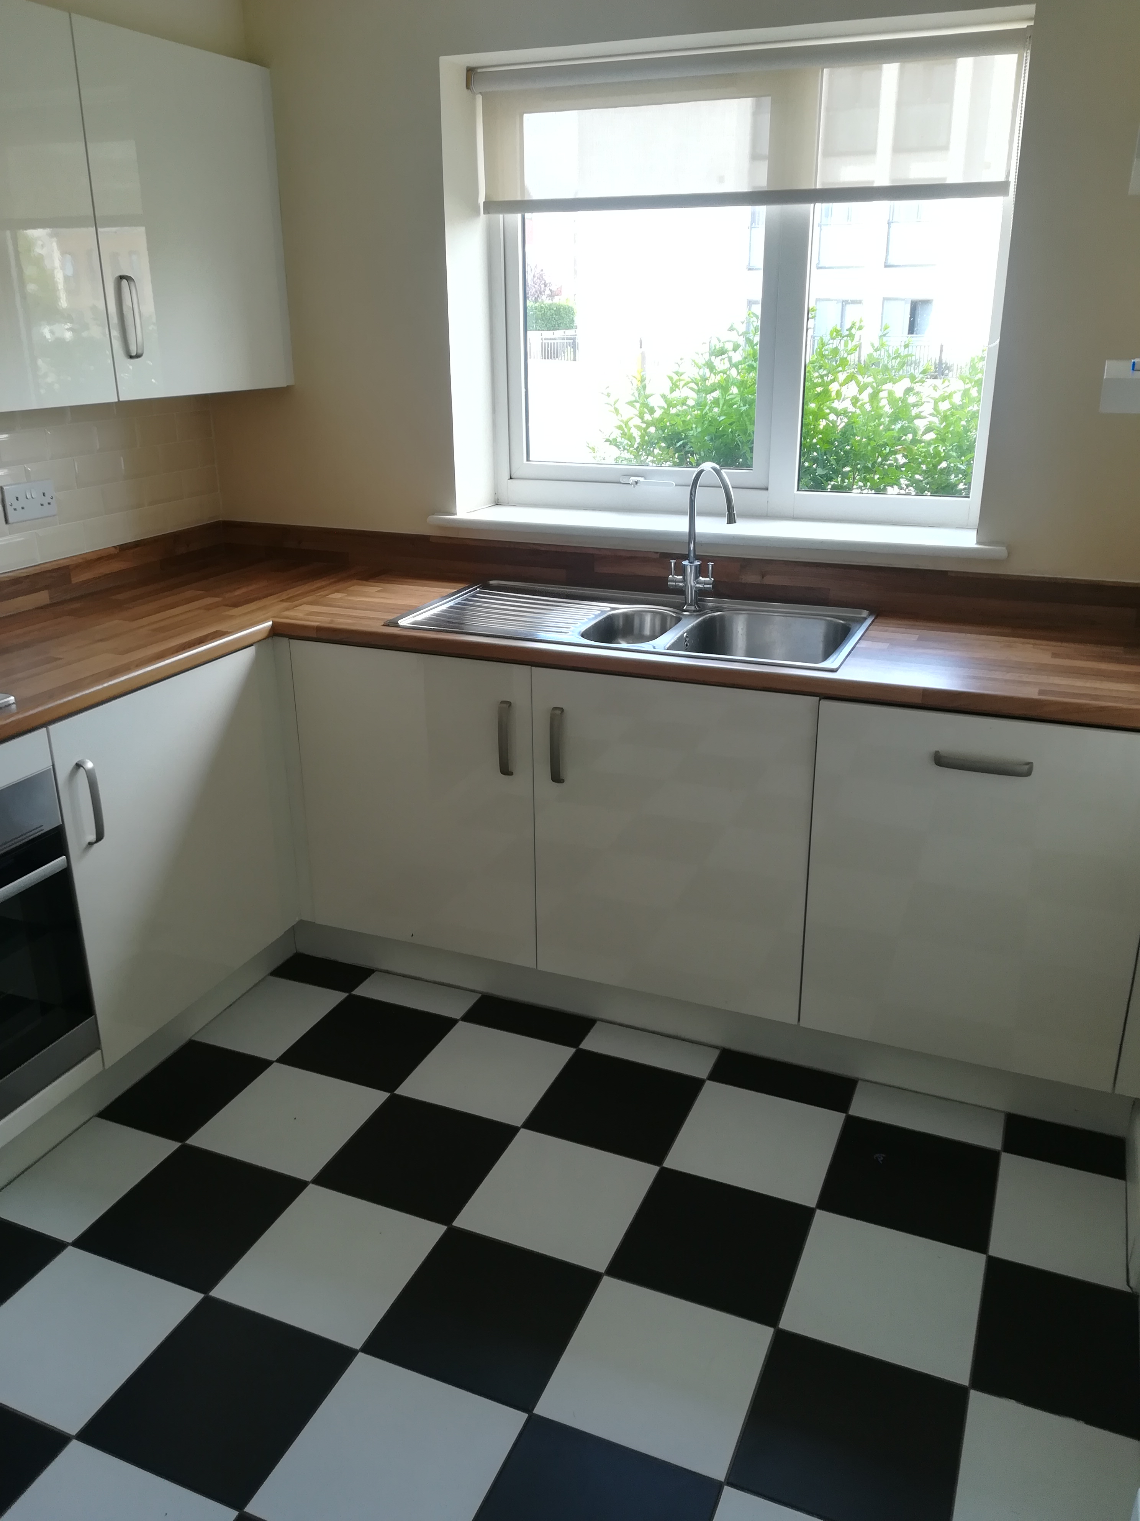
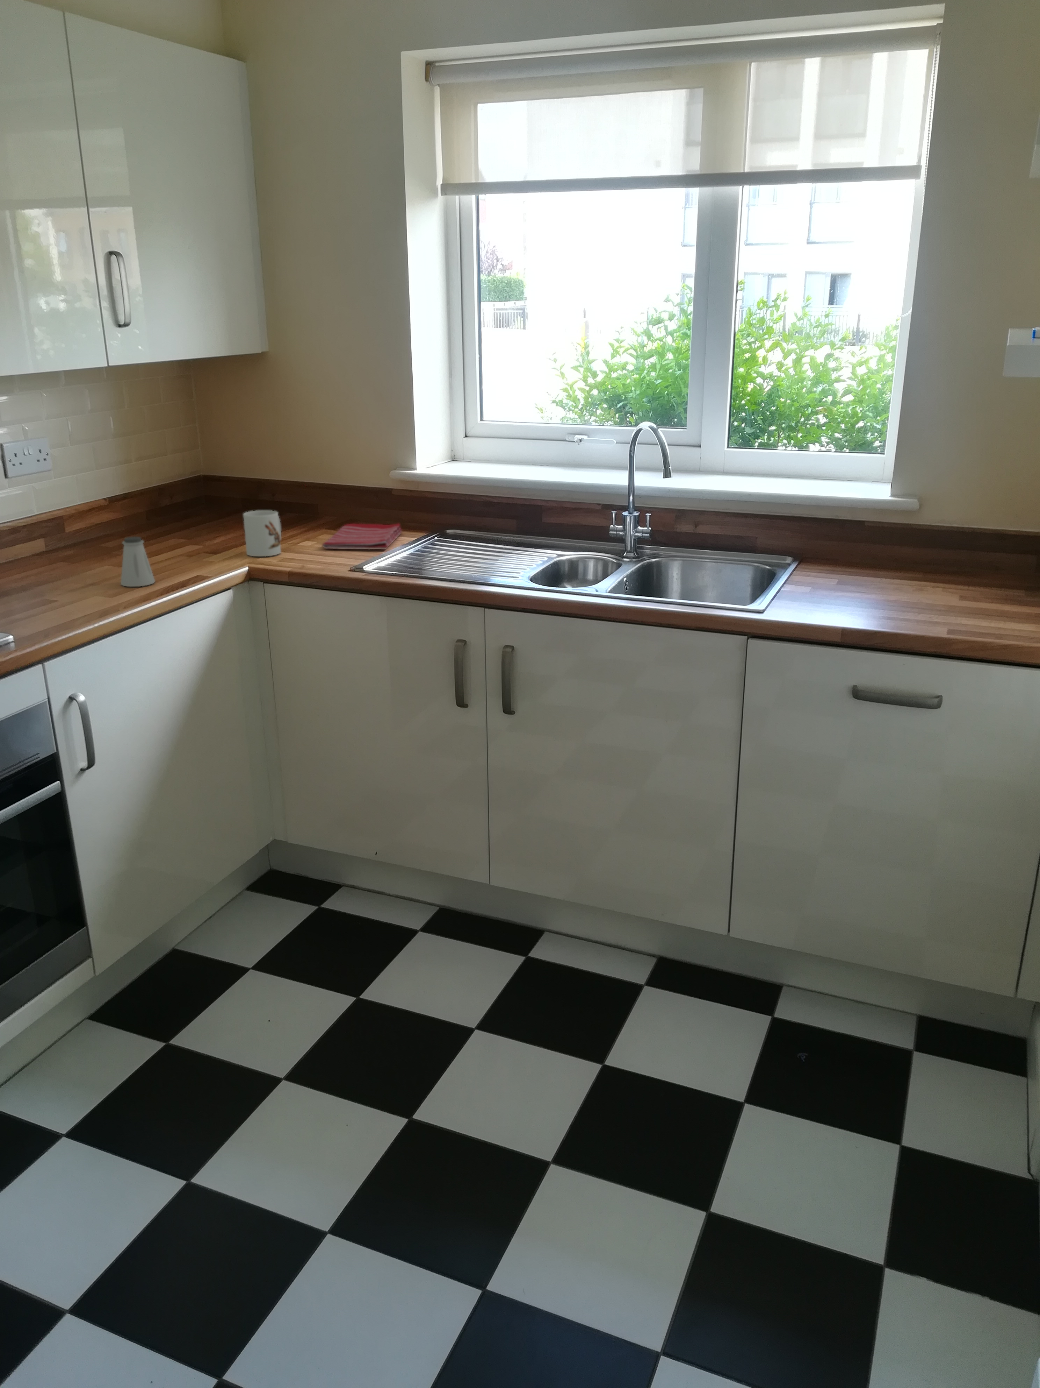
+ saltshaker (135, 561)
+ mug (265, 531)
+ dish towel (364, 536)
